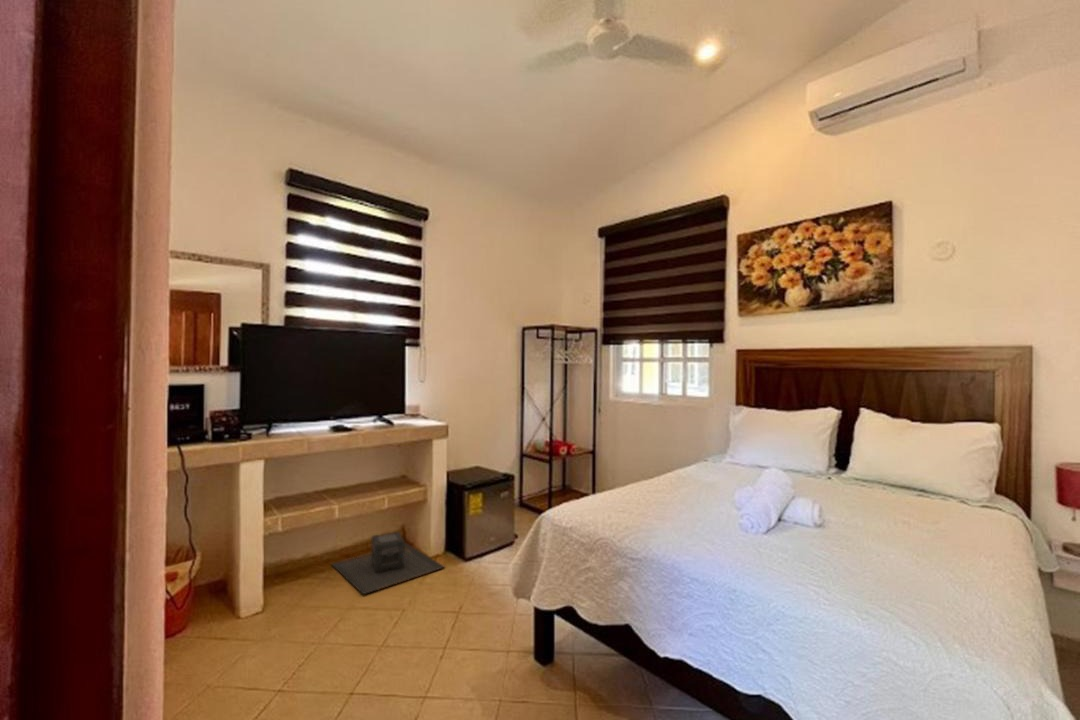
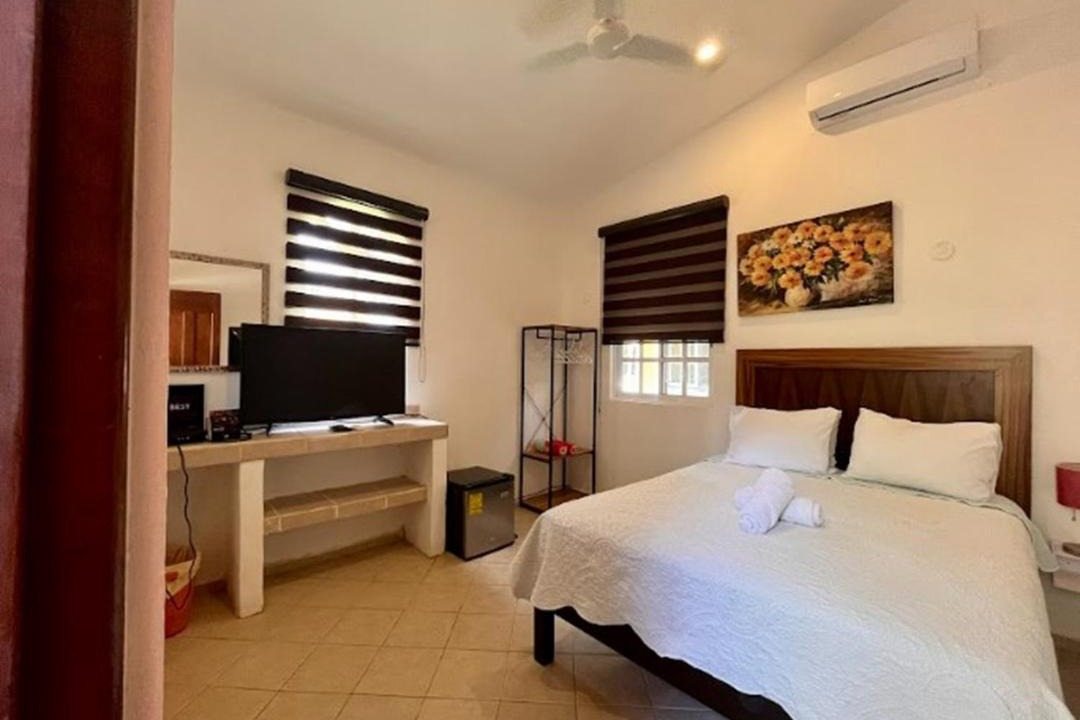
- luggage (387, 552)
